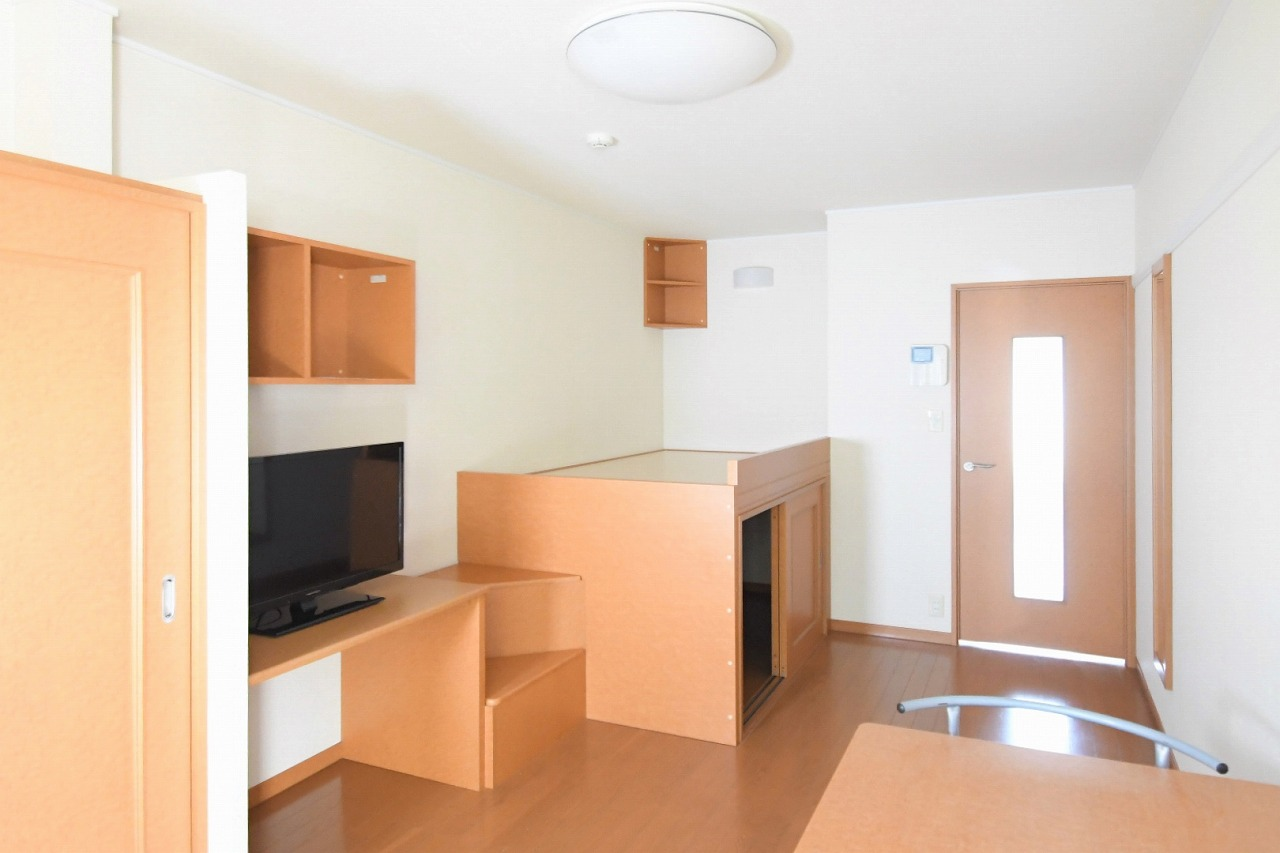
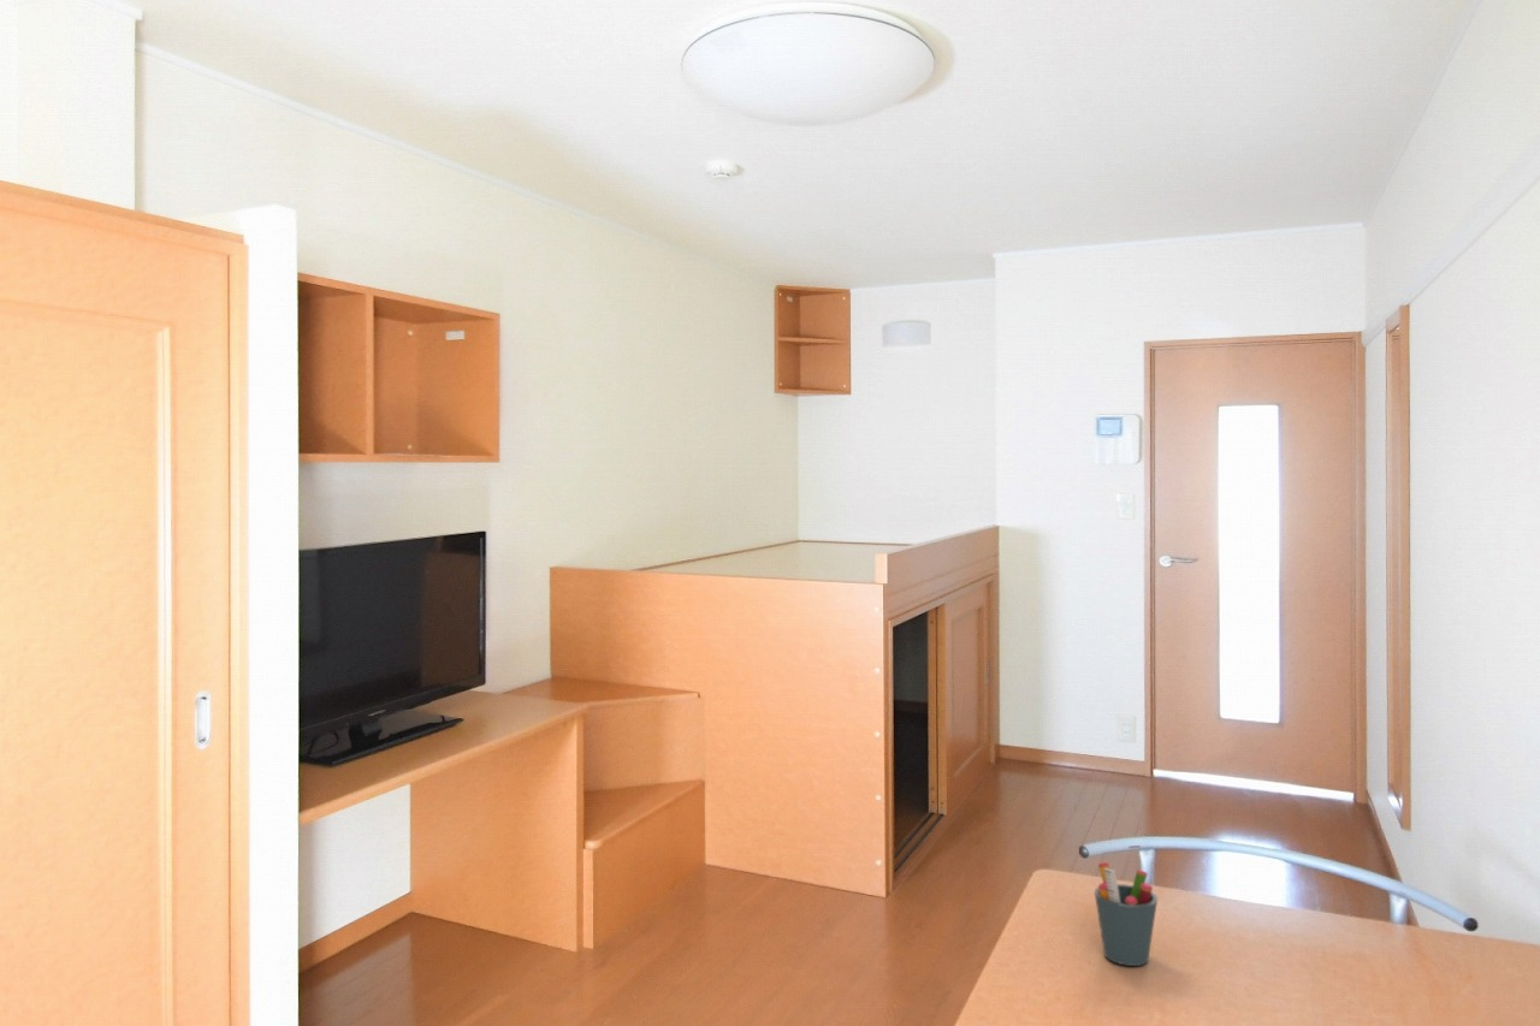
+ pen holder (1125, 908)
